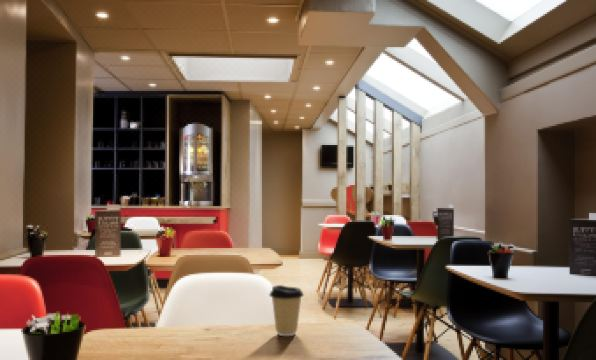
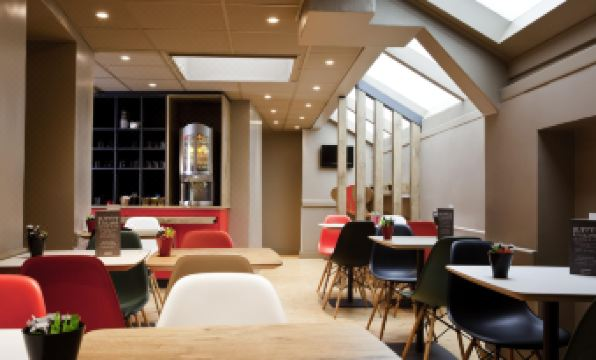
- coffee cup (286, 310)
